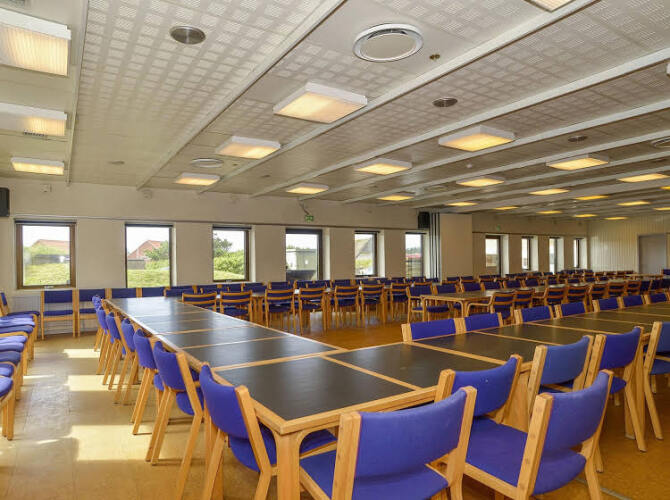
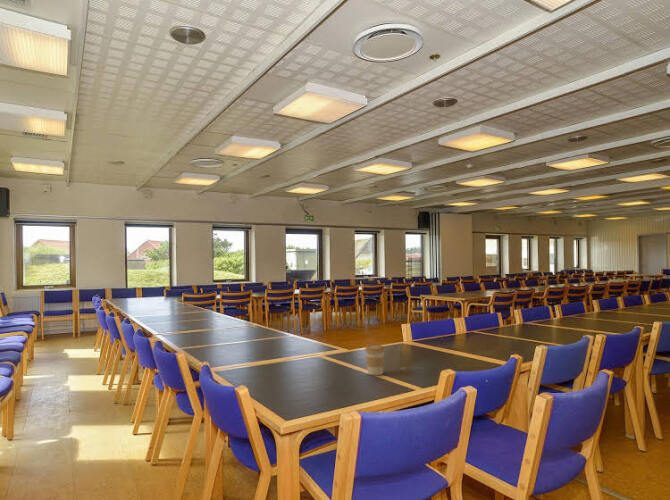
+ coffee cup (375, 359)
